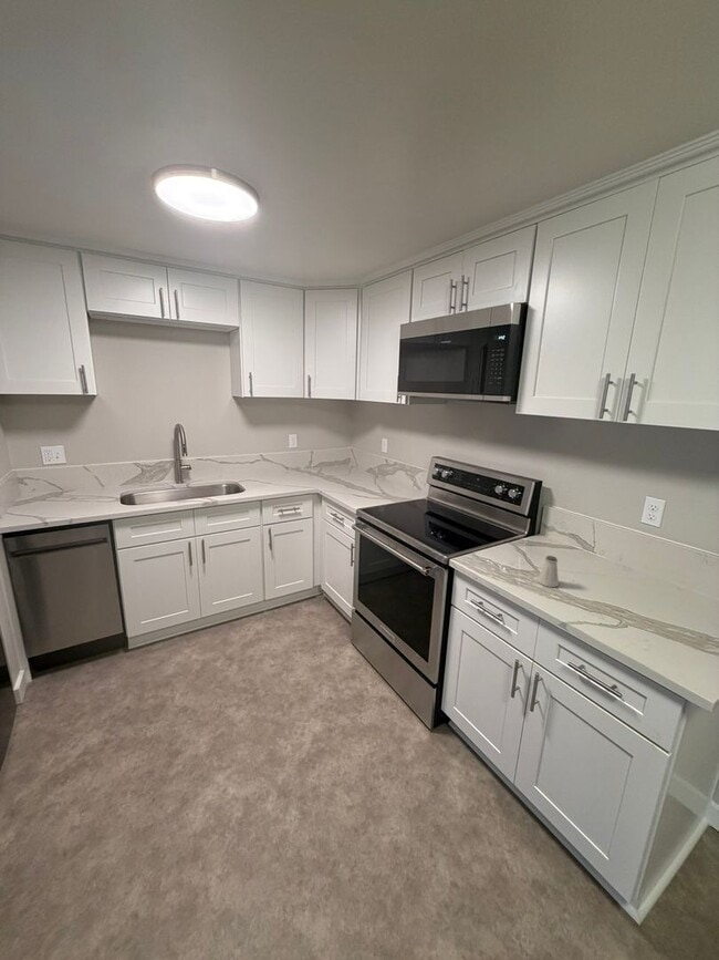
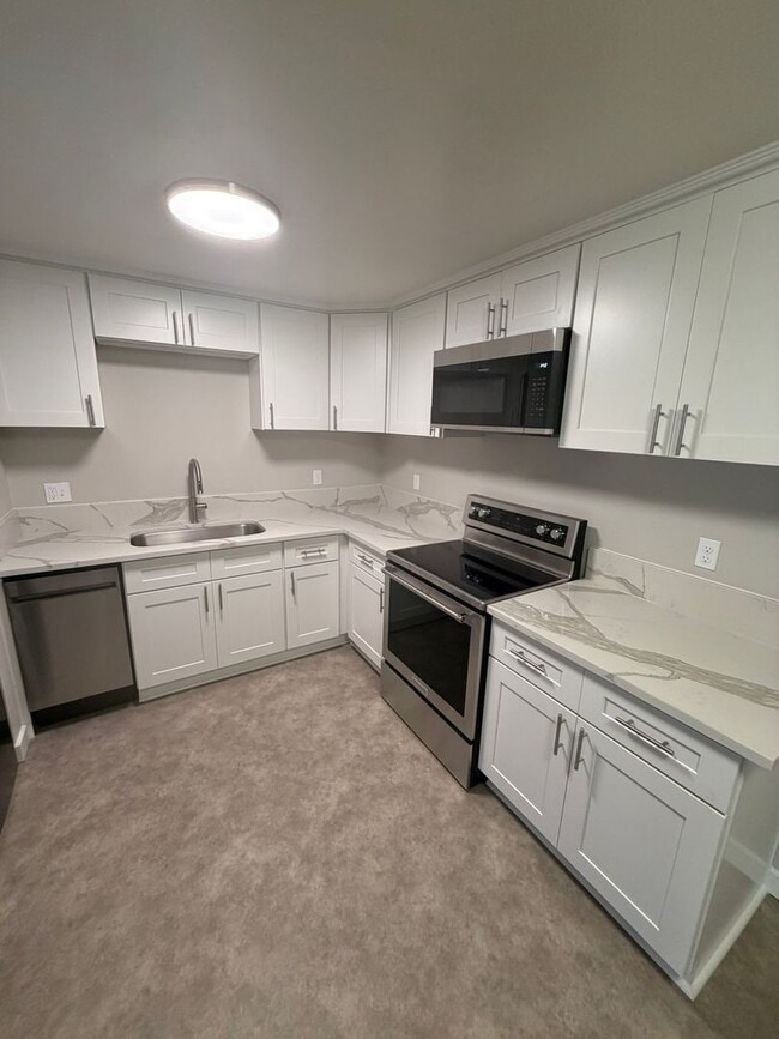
- saltshaker (550, 569)
